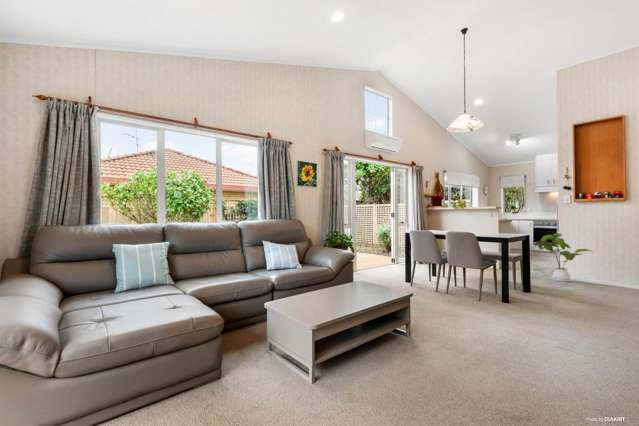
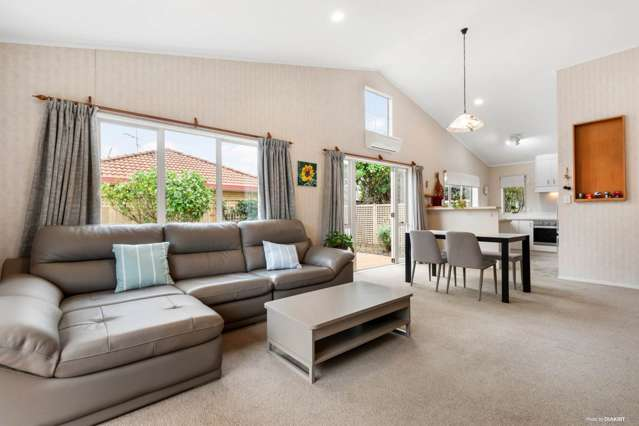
- house plant (559, 257)
